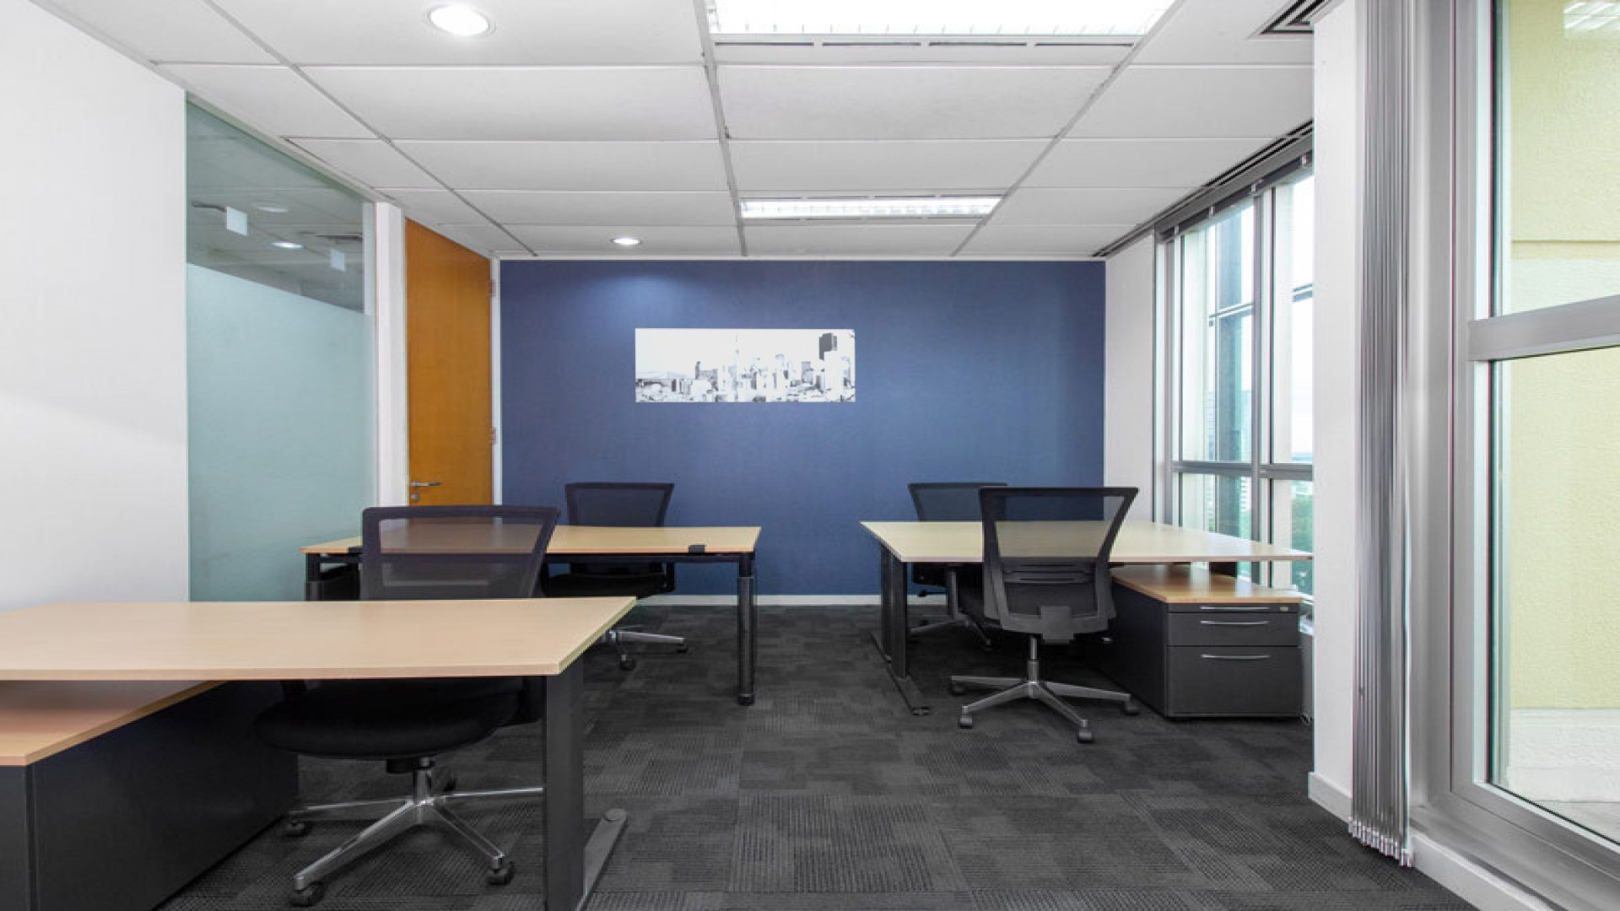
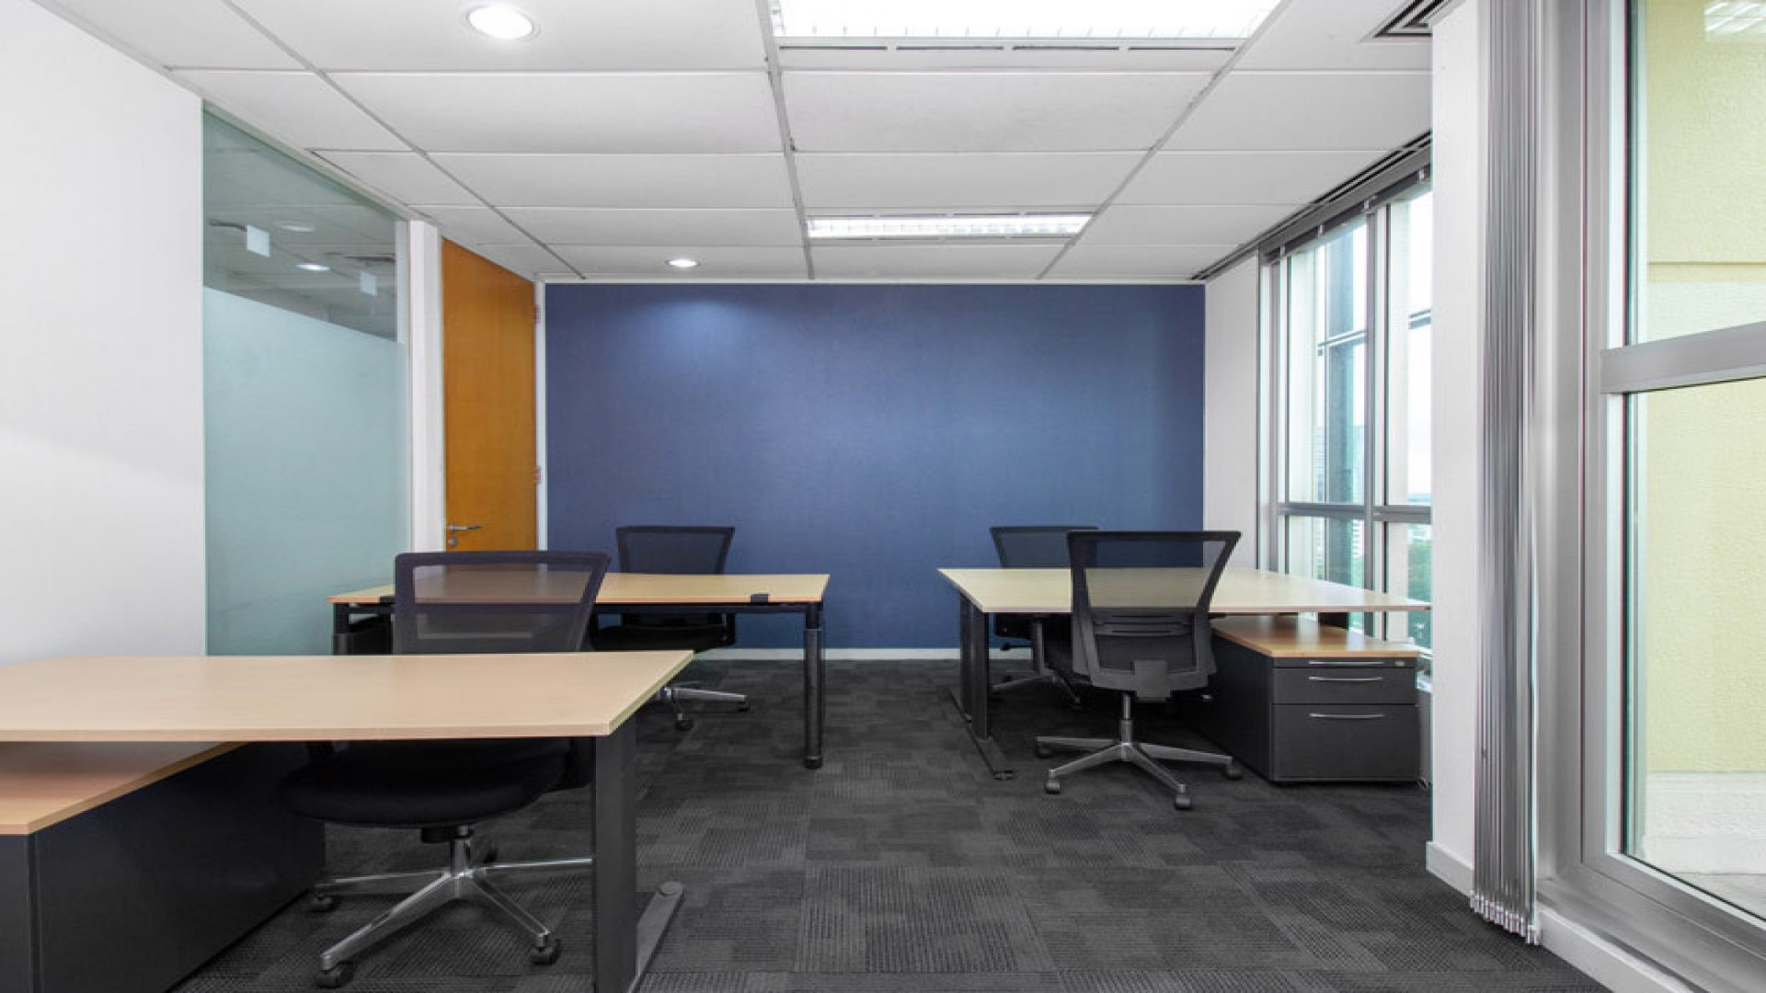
- wall art (745, 365)
